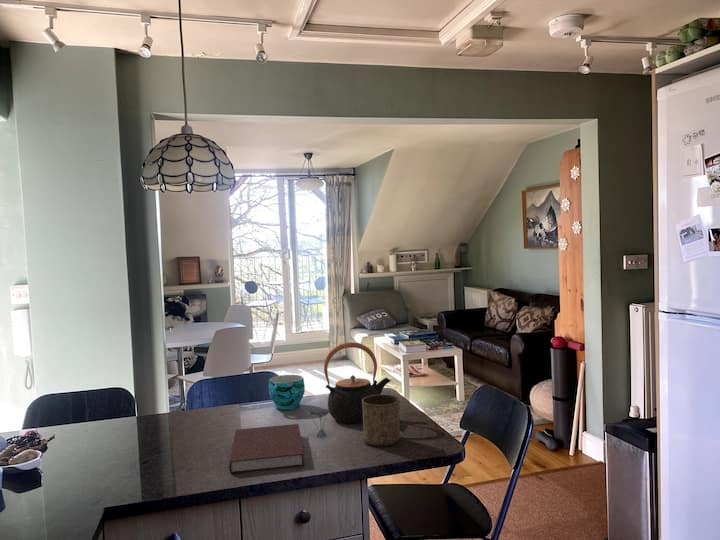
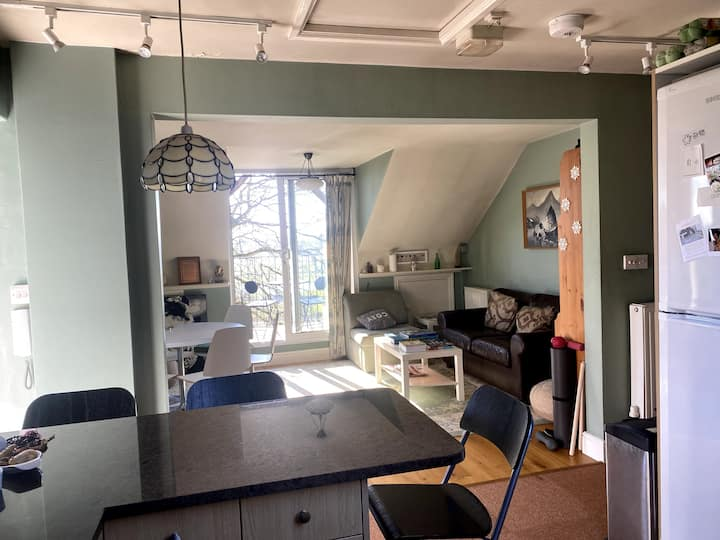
- cup (381, 420)
- notebook (267, 446)
- cup (286, 393)
- teapot (357, 379)
